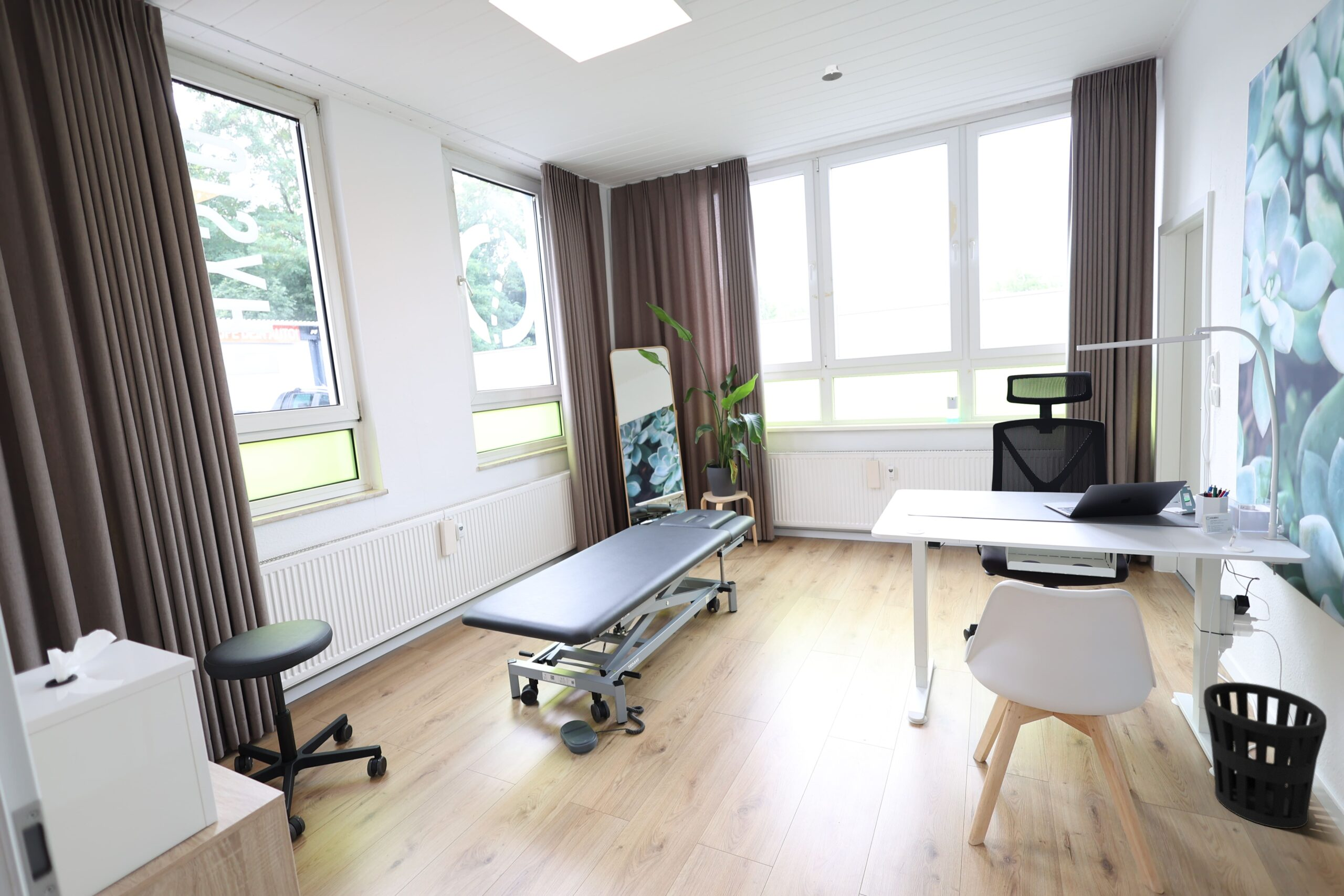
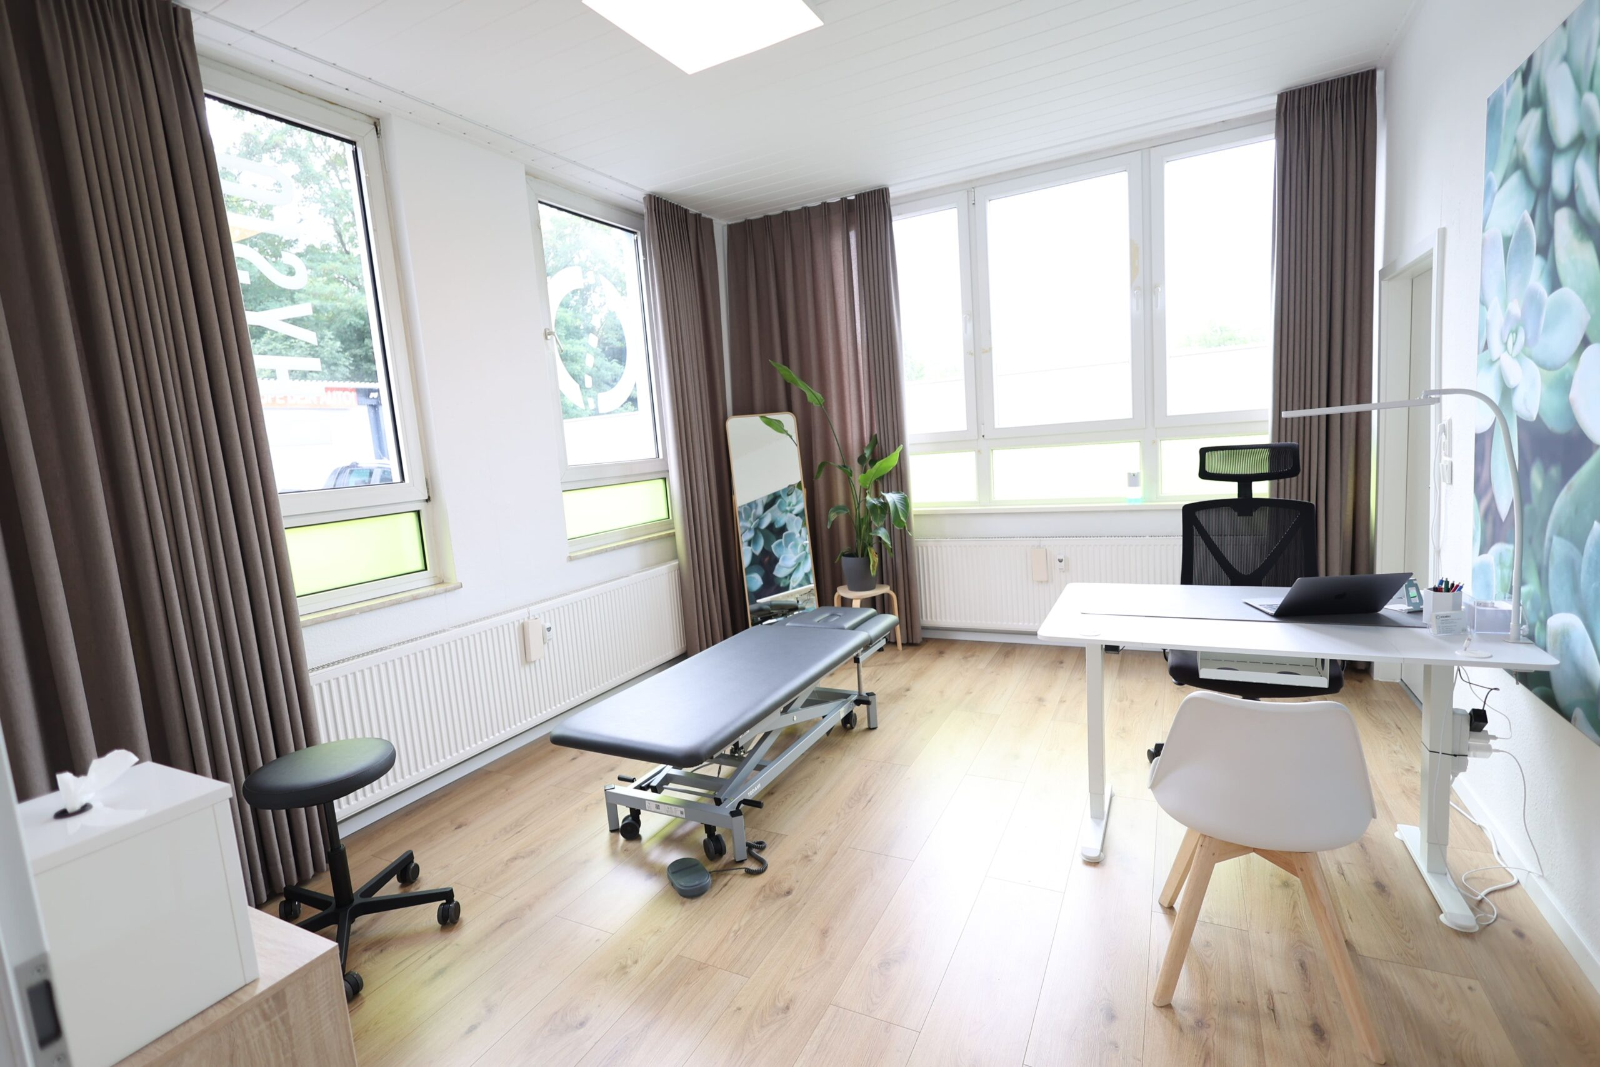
- recessed light (832, 72)
- wastebasket (1261, 754)
